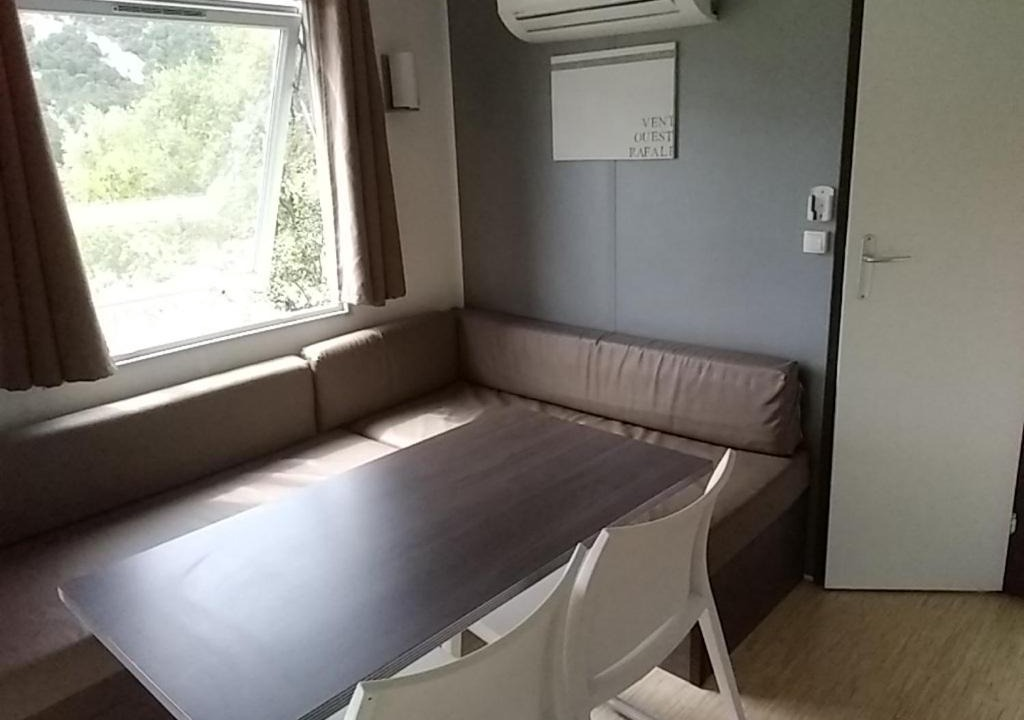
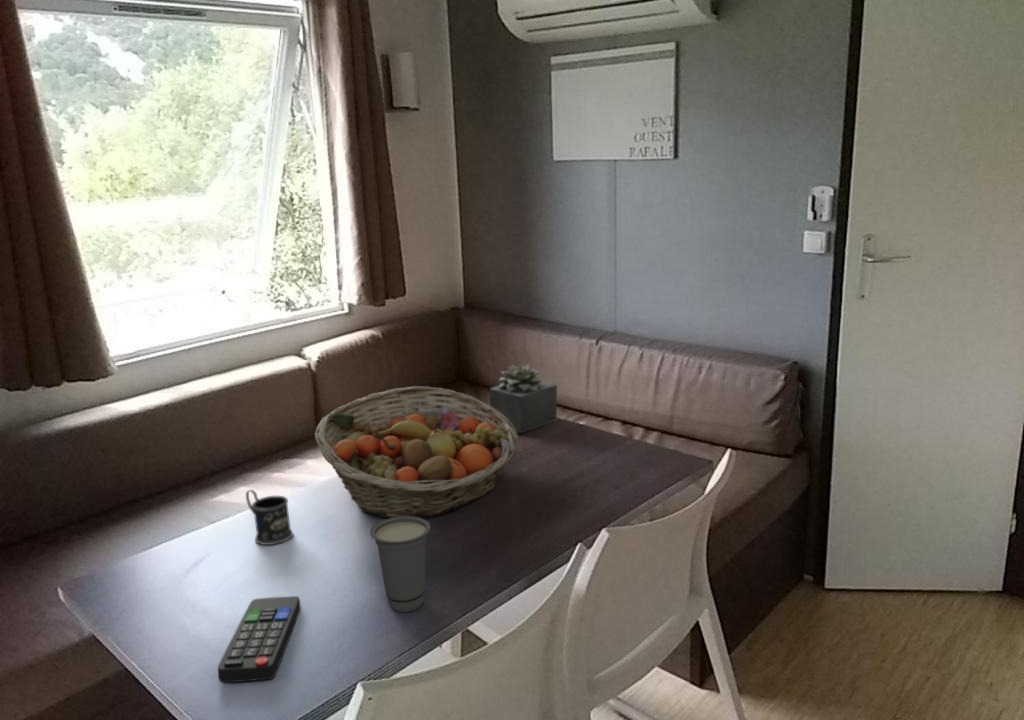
+ mug (265, 514)
+ remote control (262, 635)
+ fruit basket (420, 448)
+ succulent plant (522, 393)
+ cup (403, 566)
